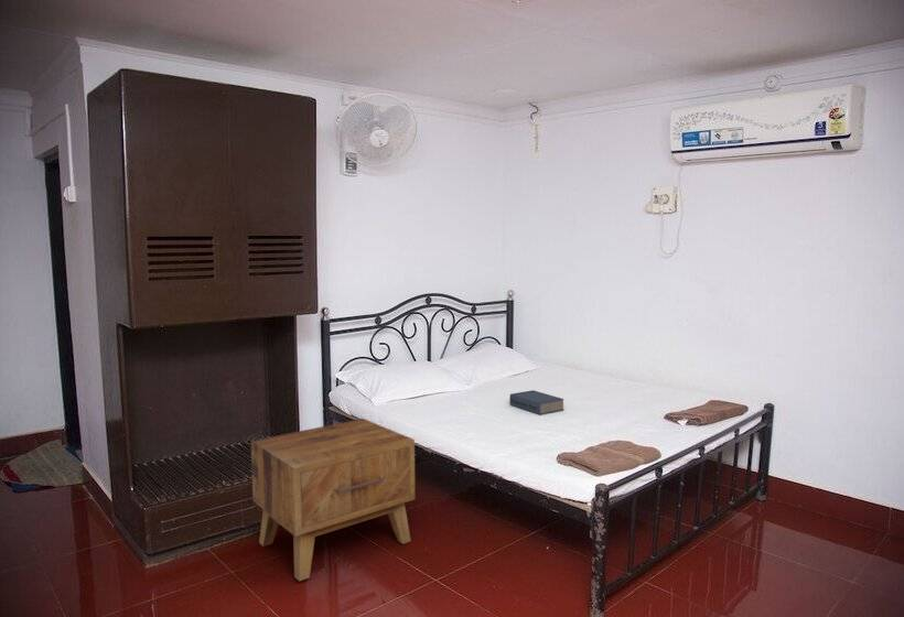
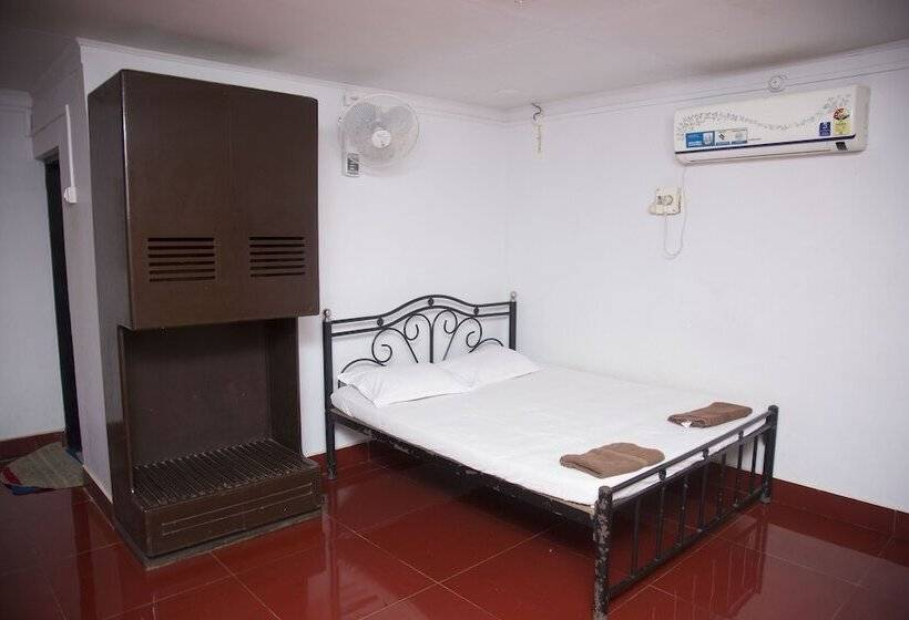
- side table (335, 492)
- book (536, 401)
